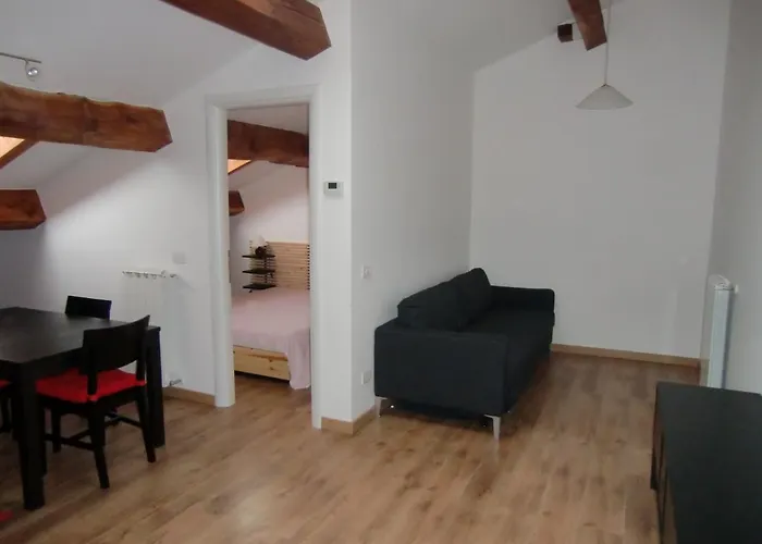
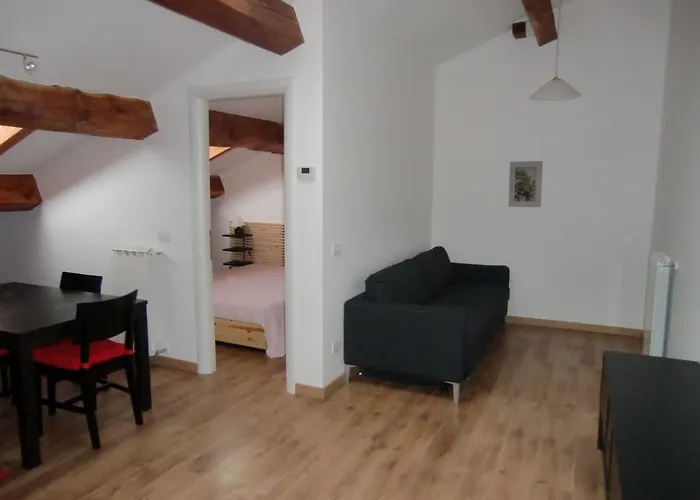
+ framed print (525, 184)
